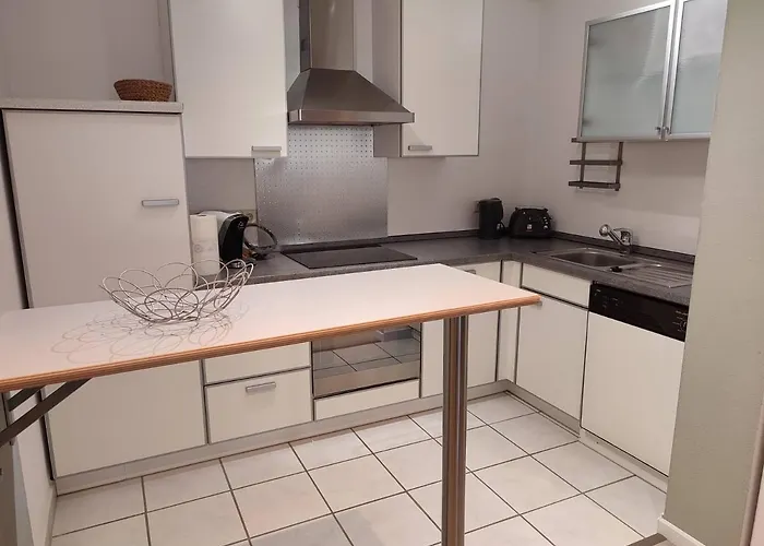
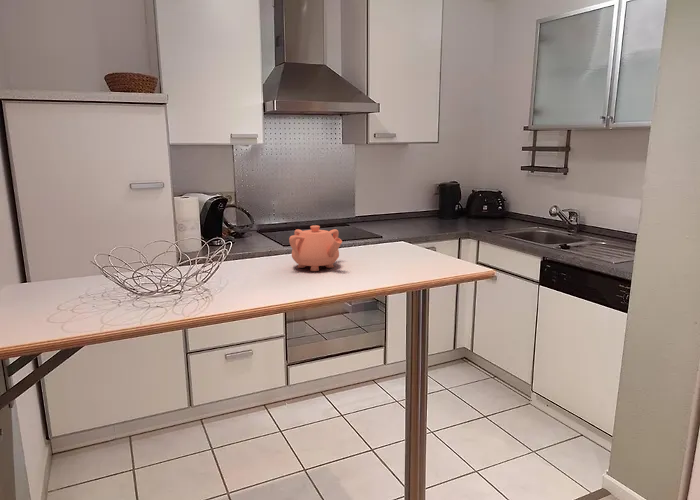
+ teapot (317, 246)
